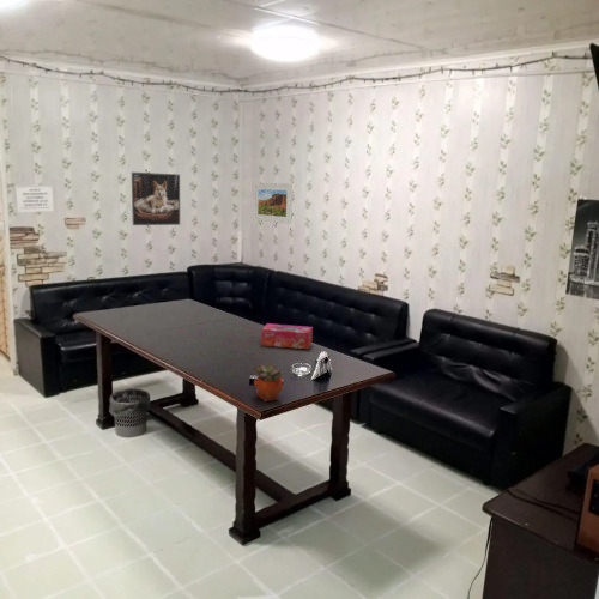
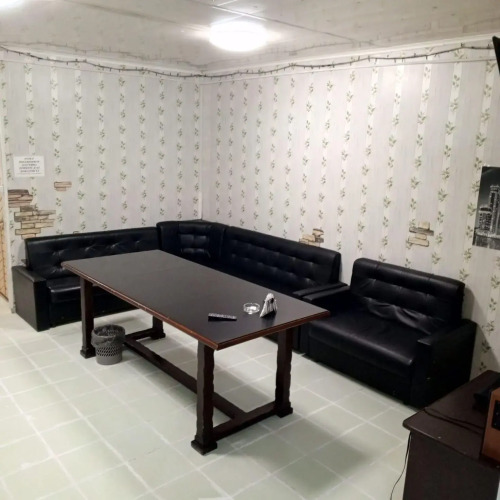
- succulent planter (266, 380)
- tissue box (286, 335)
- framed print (156, 199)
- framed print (272, 202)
